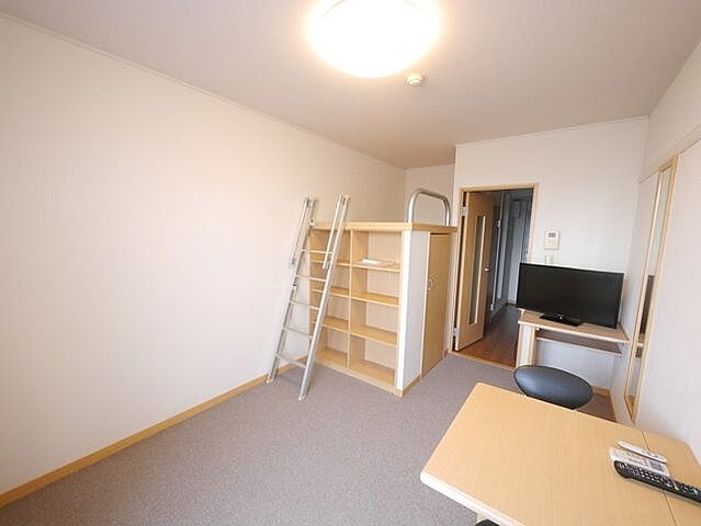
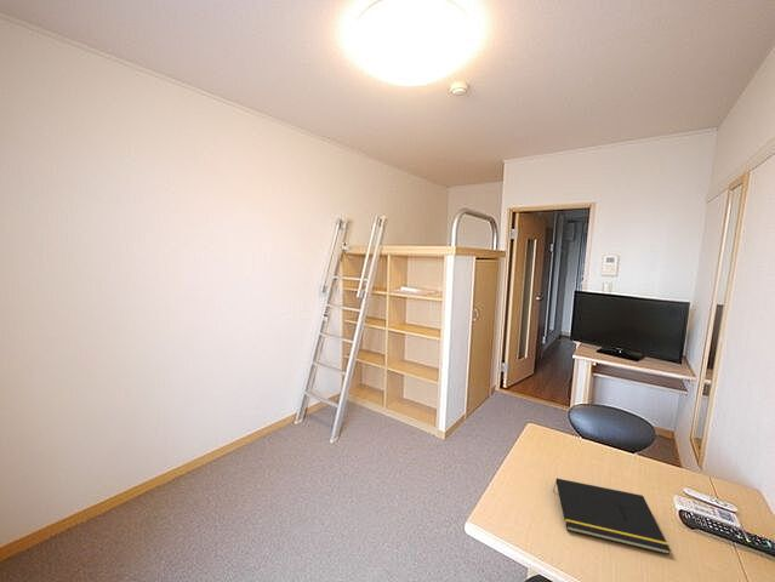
+ notepad (606, 512)
